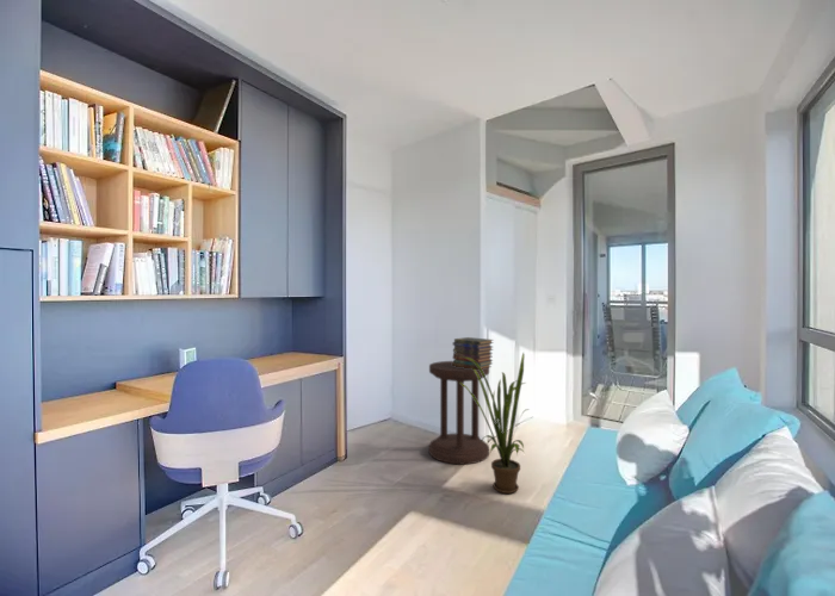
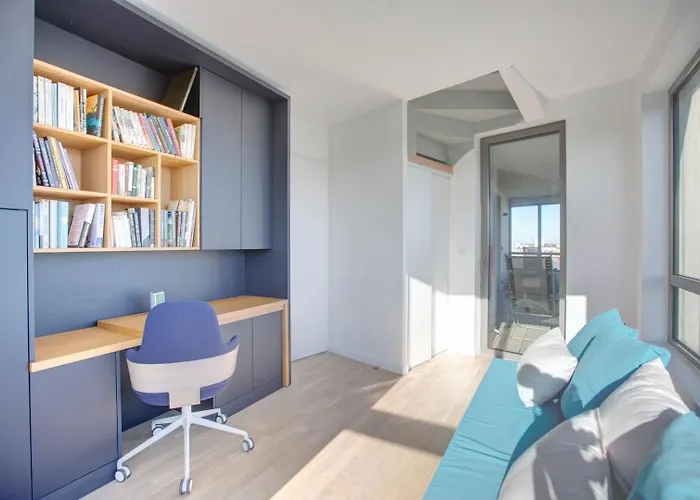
- side table (458, 409)
- house plant (500, 423)
- book stack (472, 352)
